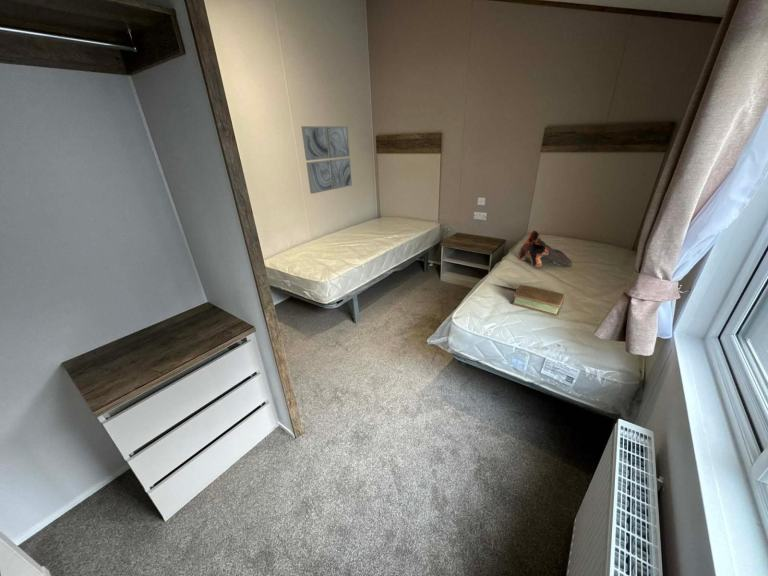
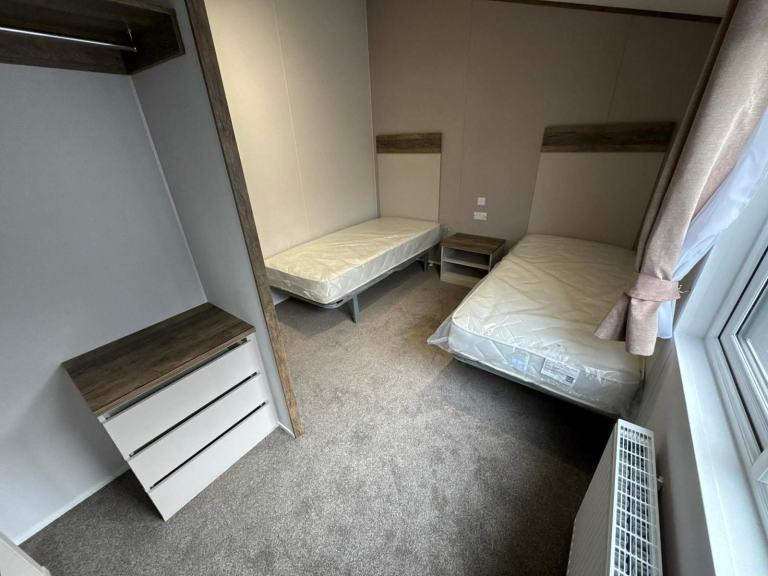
- teddy bear (546, 246)
- wall art (328, 158)
- book (538, 298)
